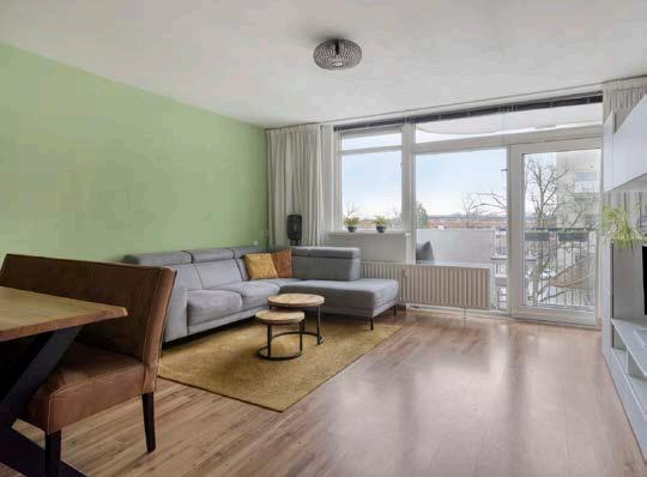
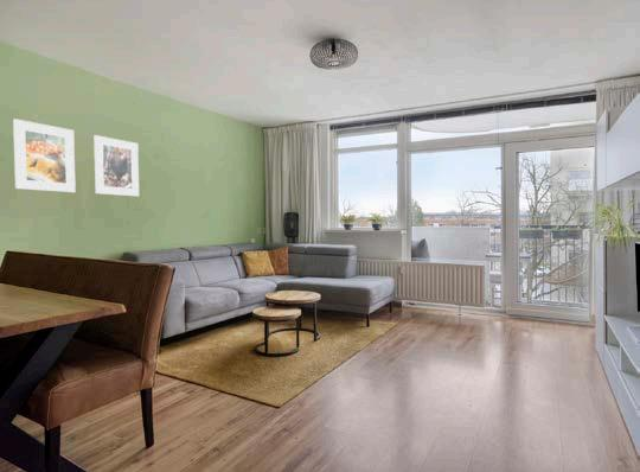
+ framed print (117, 167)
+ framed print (45, 158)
